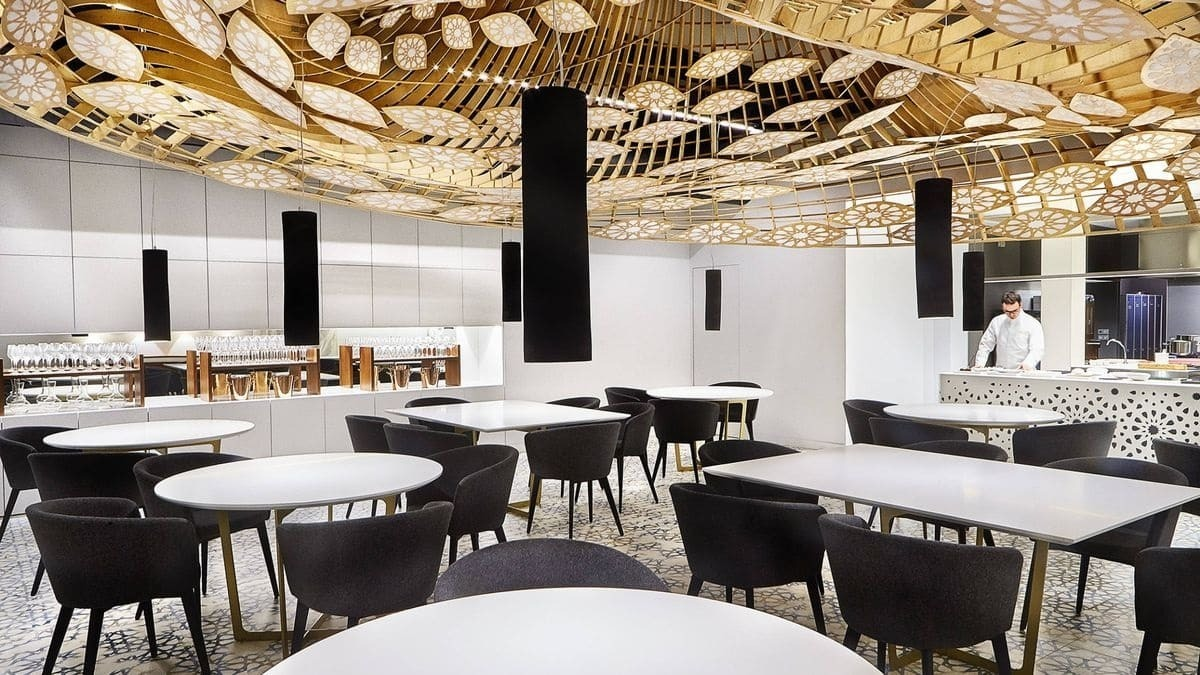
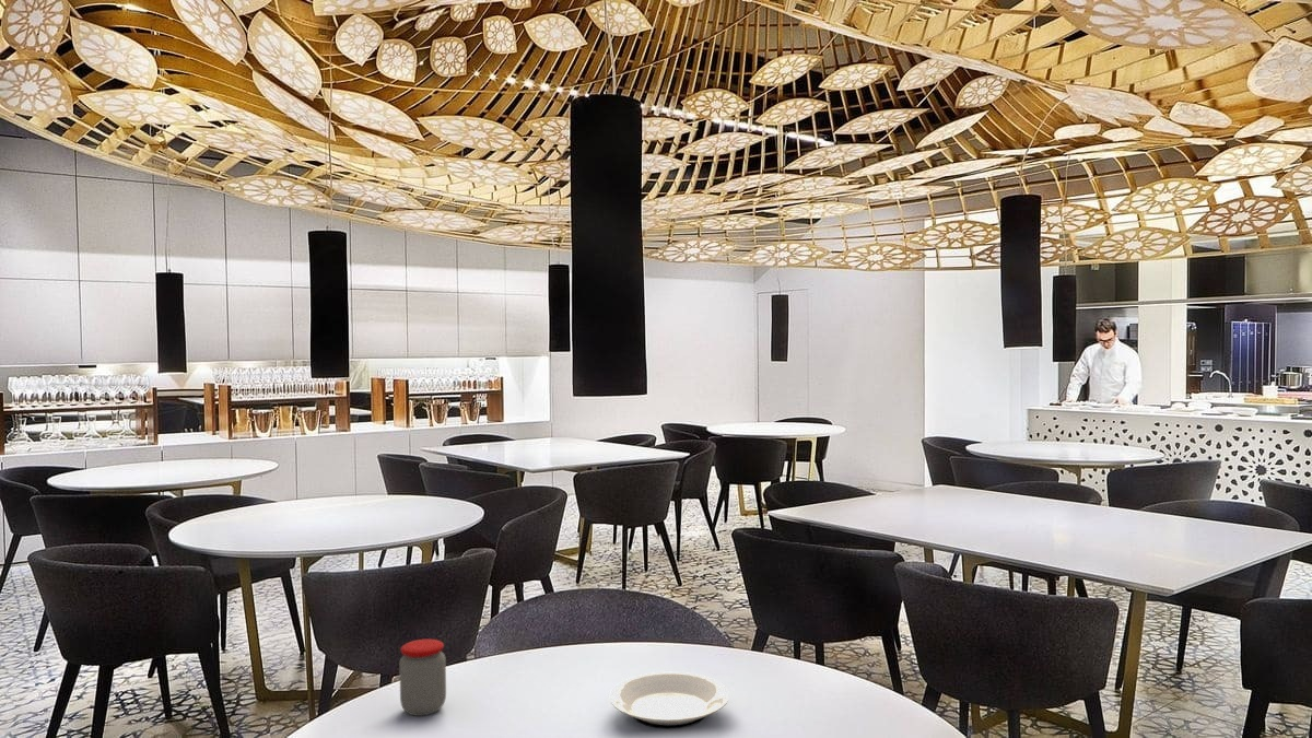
+ plate (669, 703)
+ jar (422, 677)
